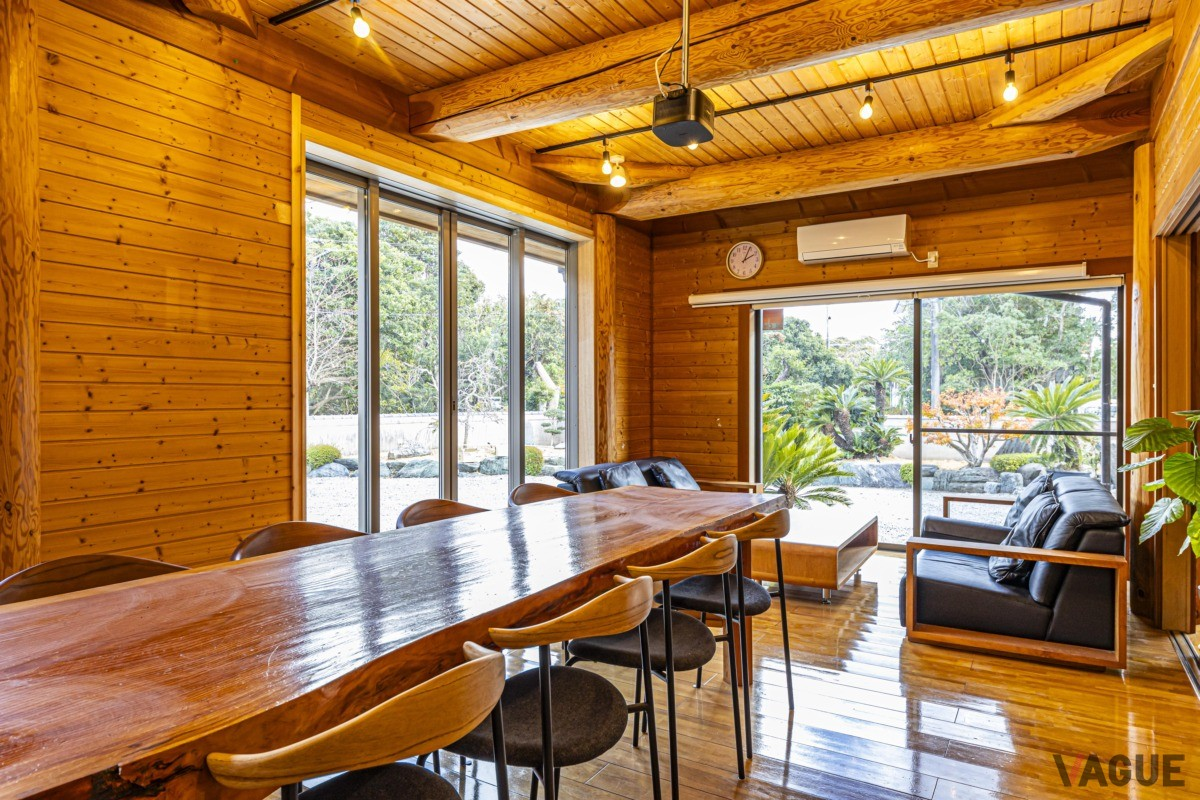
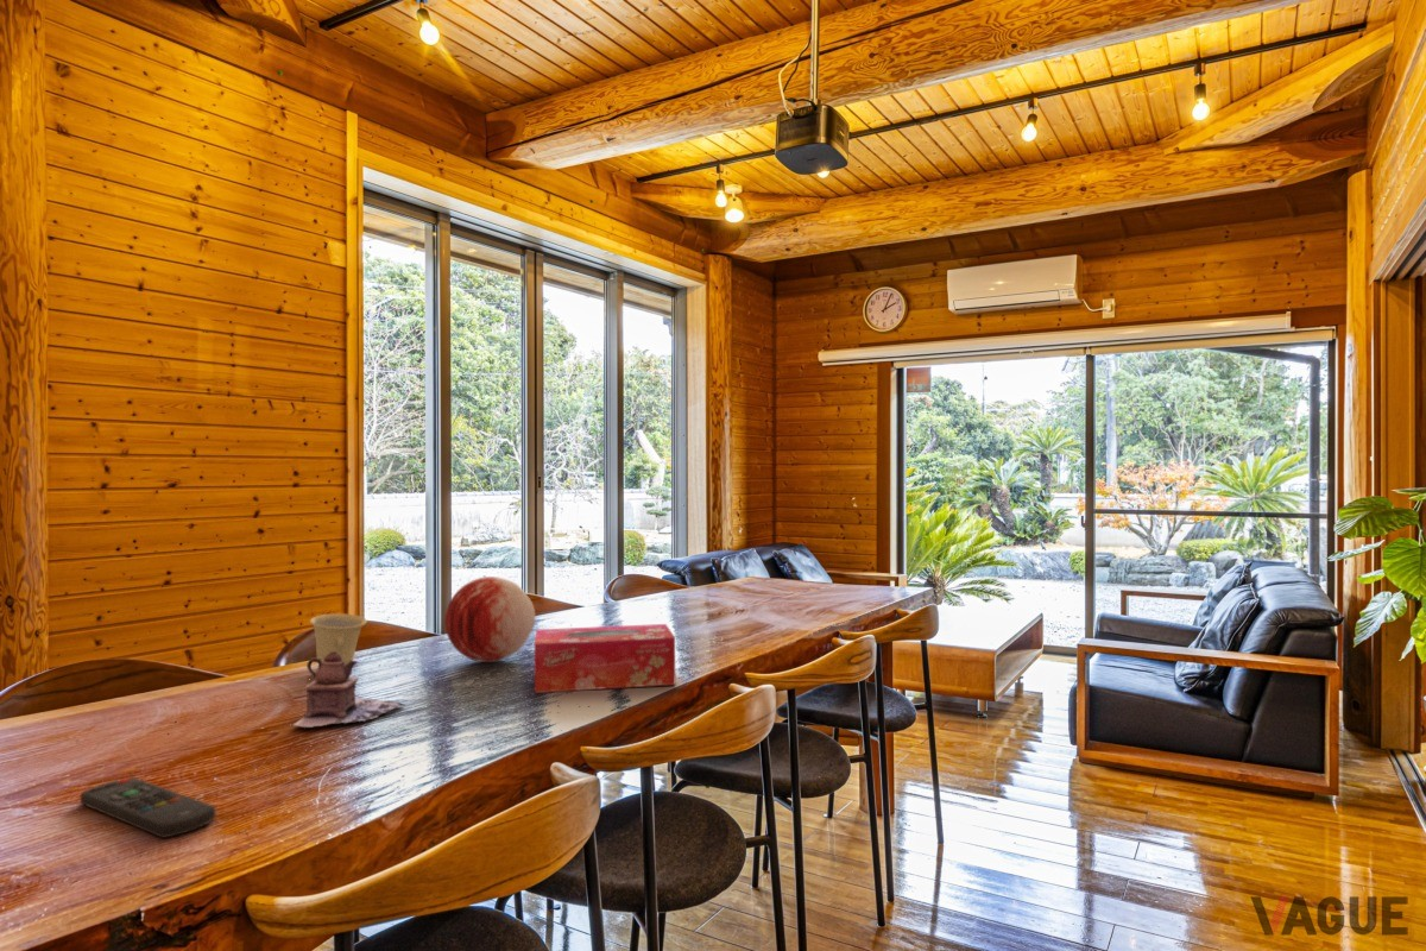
+ teapot (336, 684)
+ remote control (146, 805)
+ decorative orb (491, 618)
+ cup (339, 642)
+ tissue box (604, 656)
